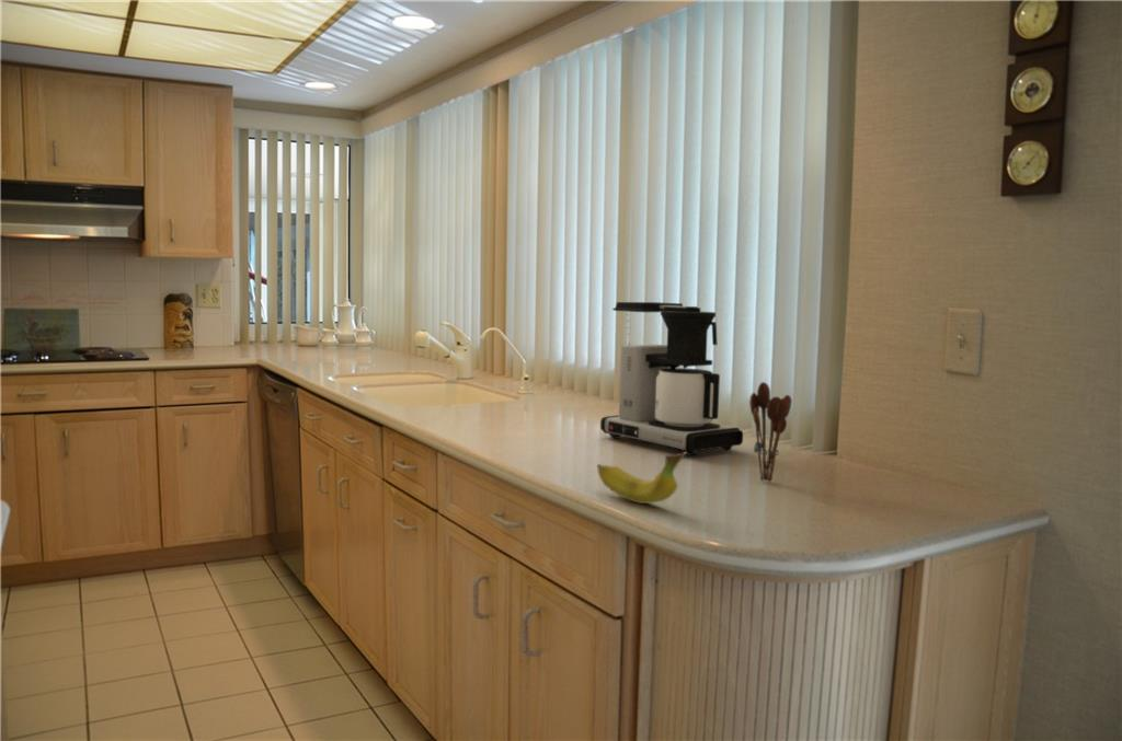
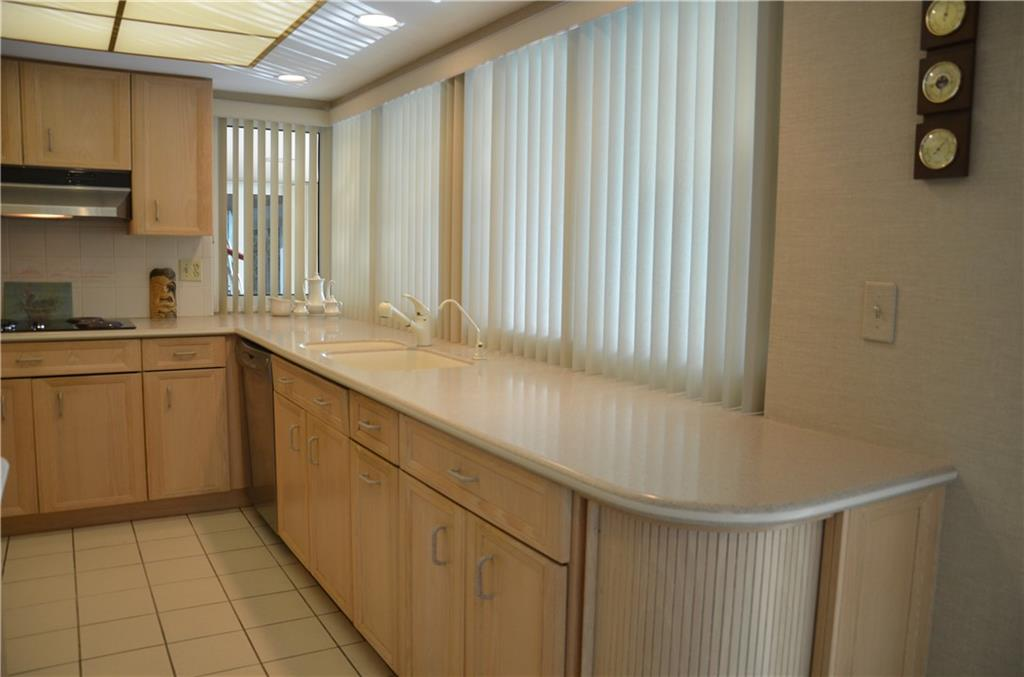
- fruit (637, 477)
- coffee maker (671, 373)
- utensil holder (770, 432)
